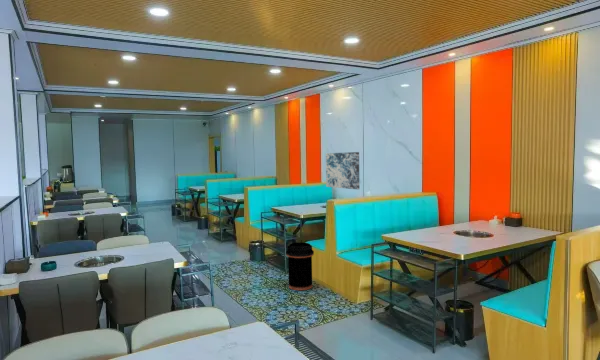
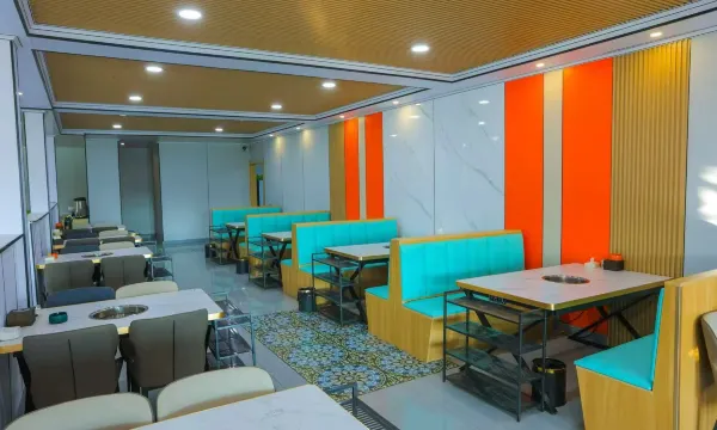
- wall art (341, 170)
- trash can (300, 265)
